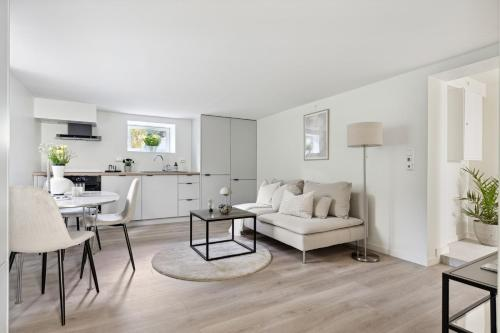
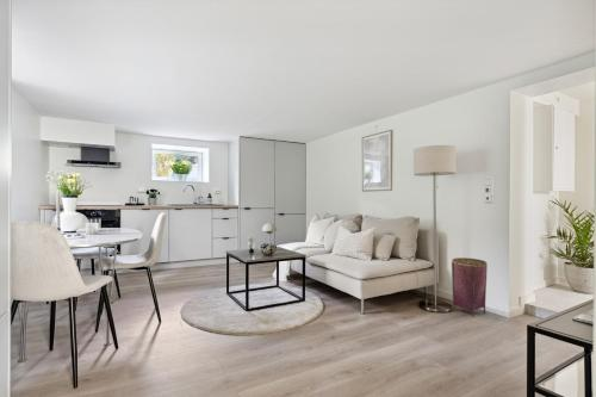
+ woven basket (468, 286)
